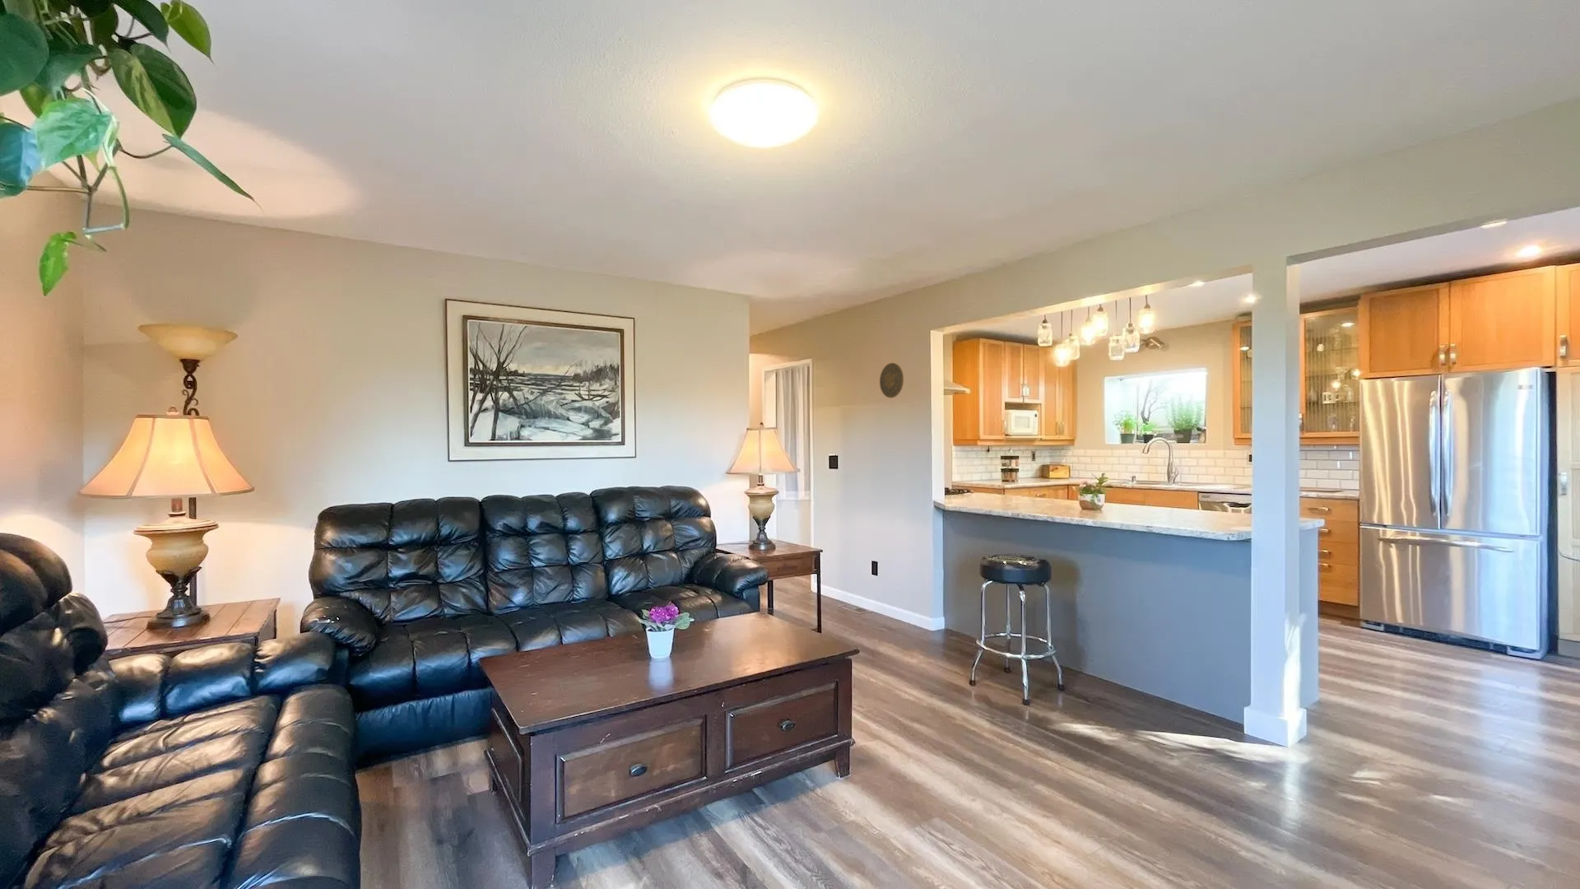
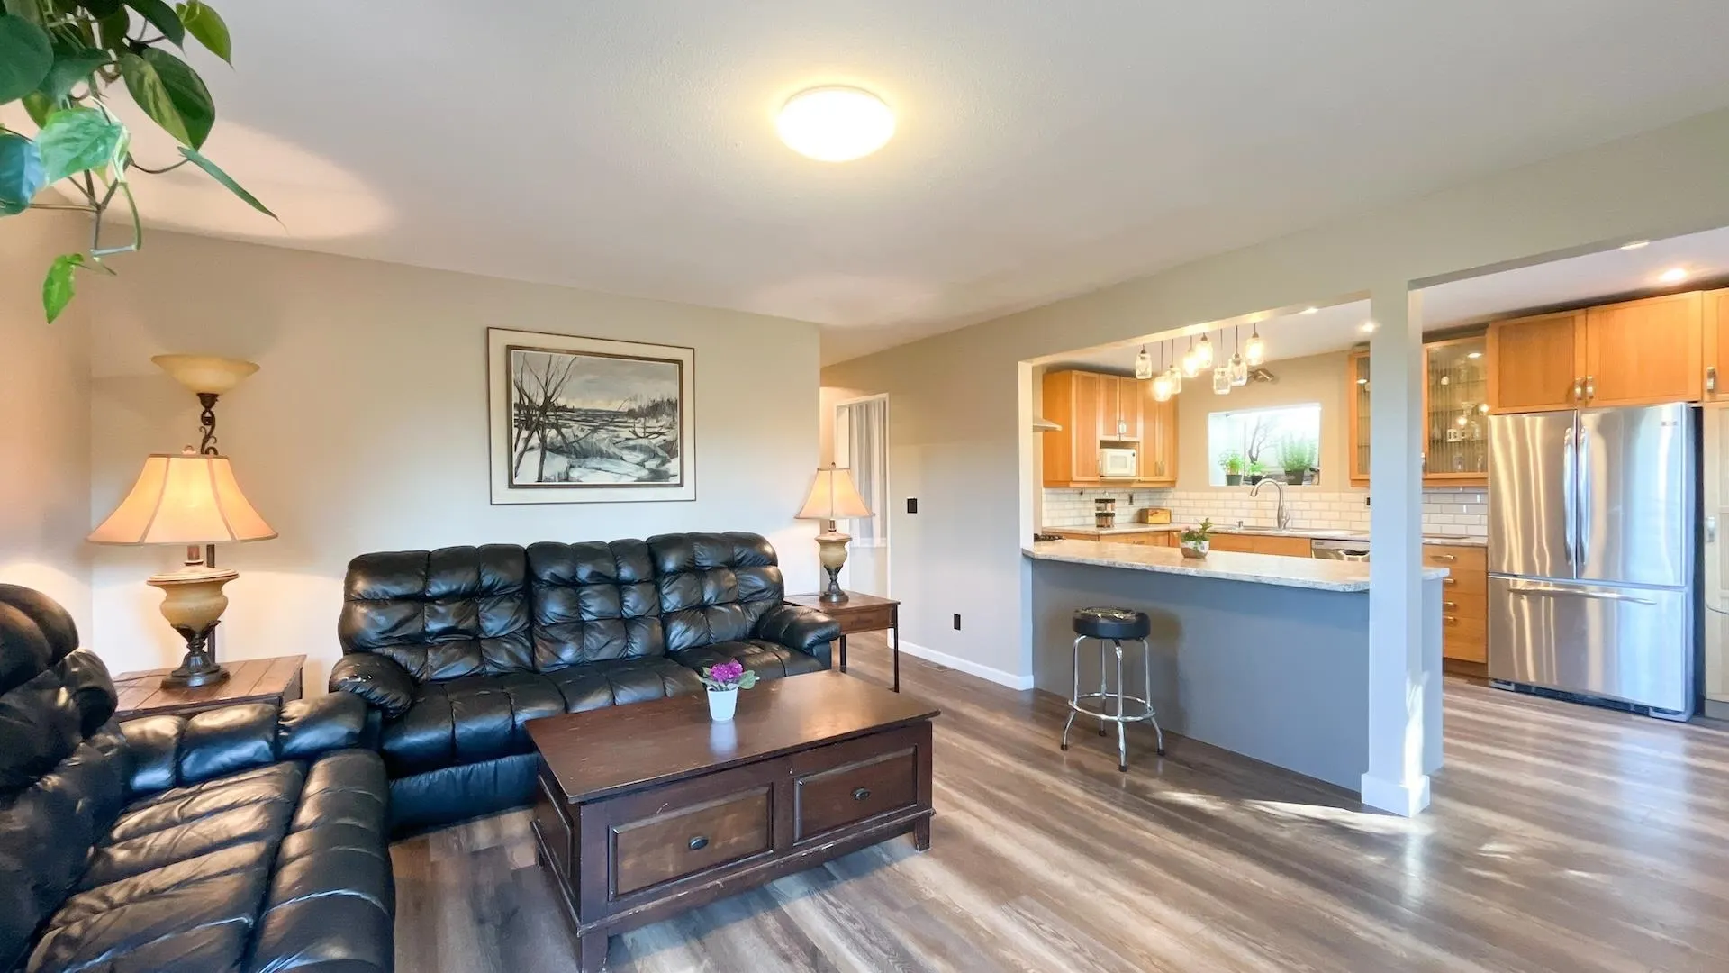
- decorative plate (891, 380)
